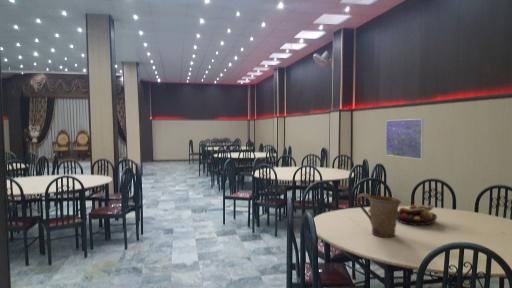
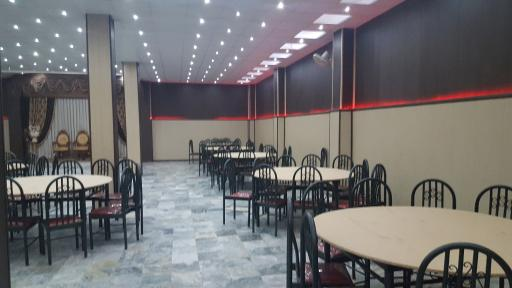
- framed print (403, 138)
- pitcher (379, 213)
- fruit bowl (415, 212)
